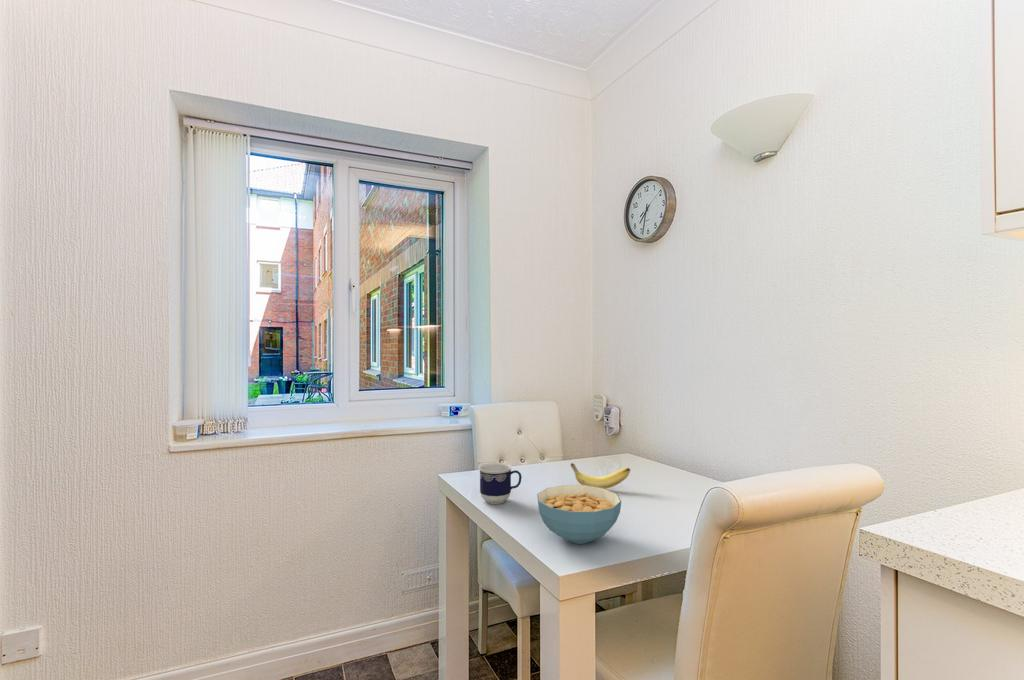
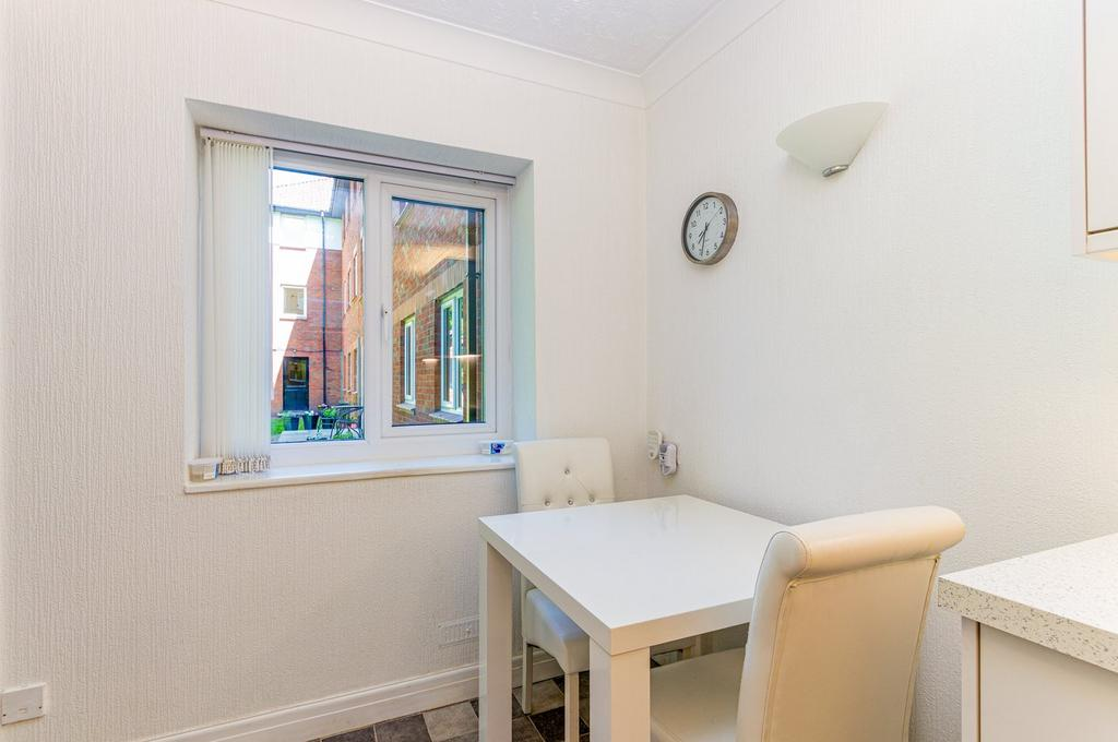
- cereal bowl (578, 517)
- cup (500, 484)
- banana (600, 477)
